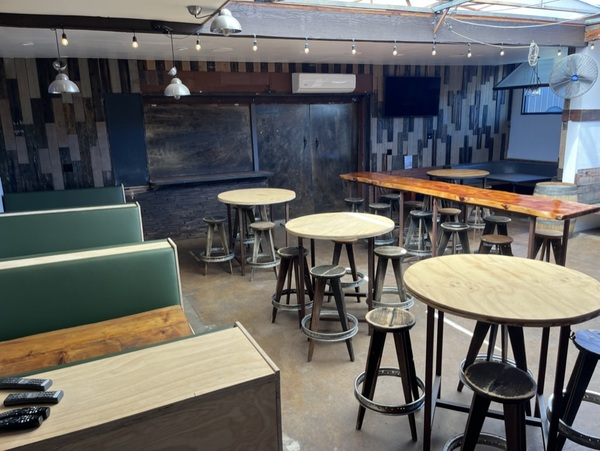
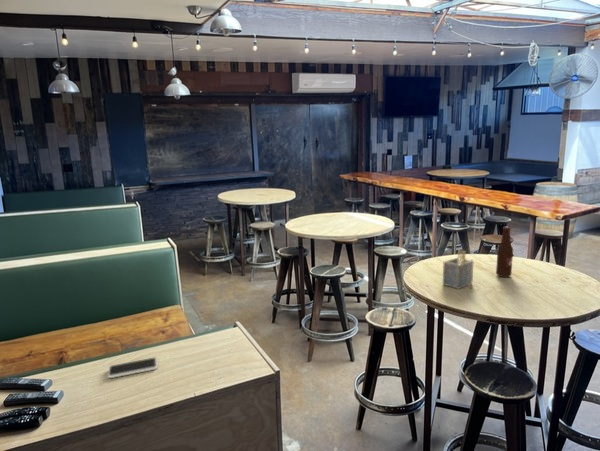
+ smartphone (133, 367)
+ napkin holder (458, 268)
+ beer bottle (505, 251)
